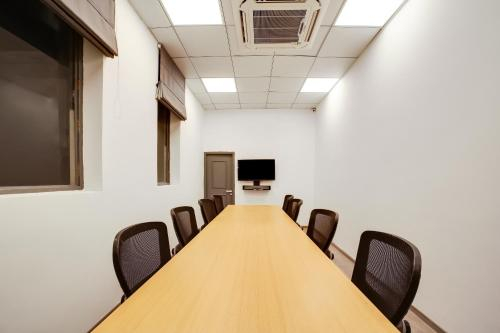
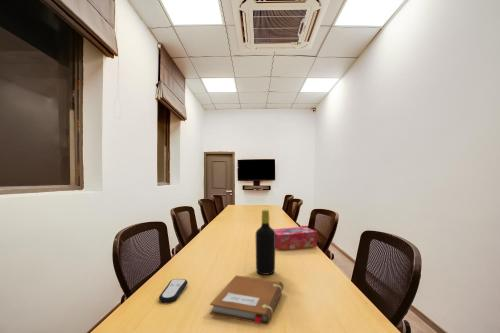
+ notebook (249, 297)
+ remote control (173, 289)
+ bottle (265, 240)
+ tissue box (292, 237)
